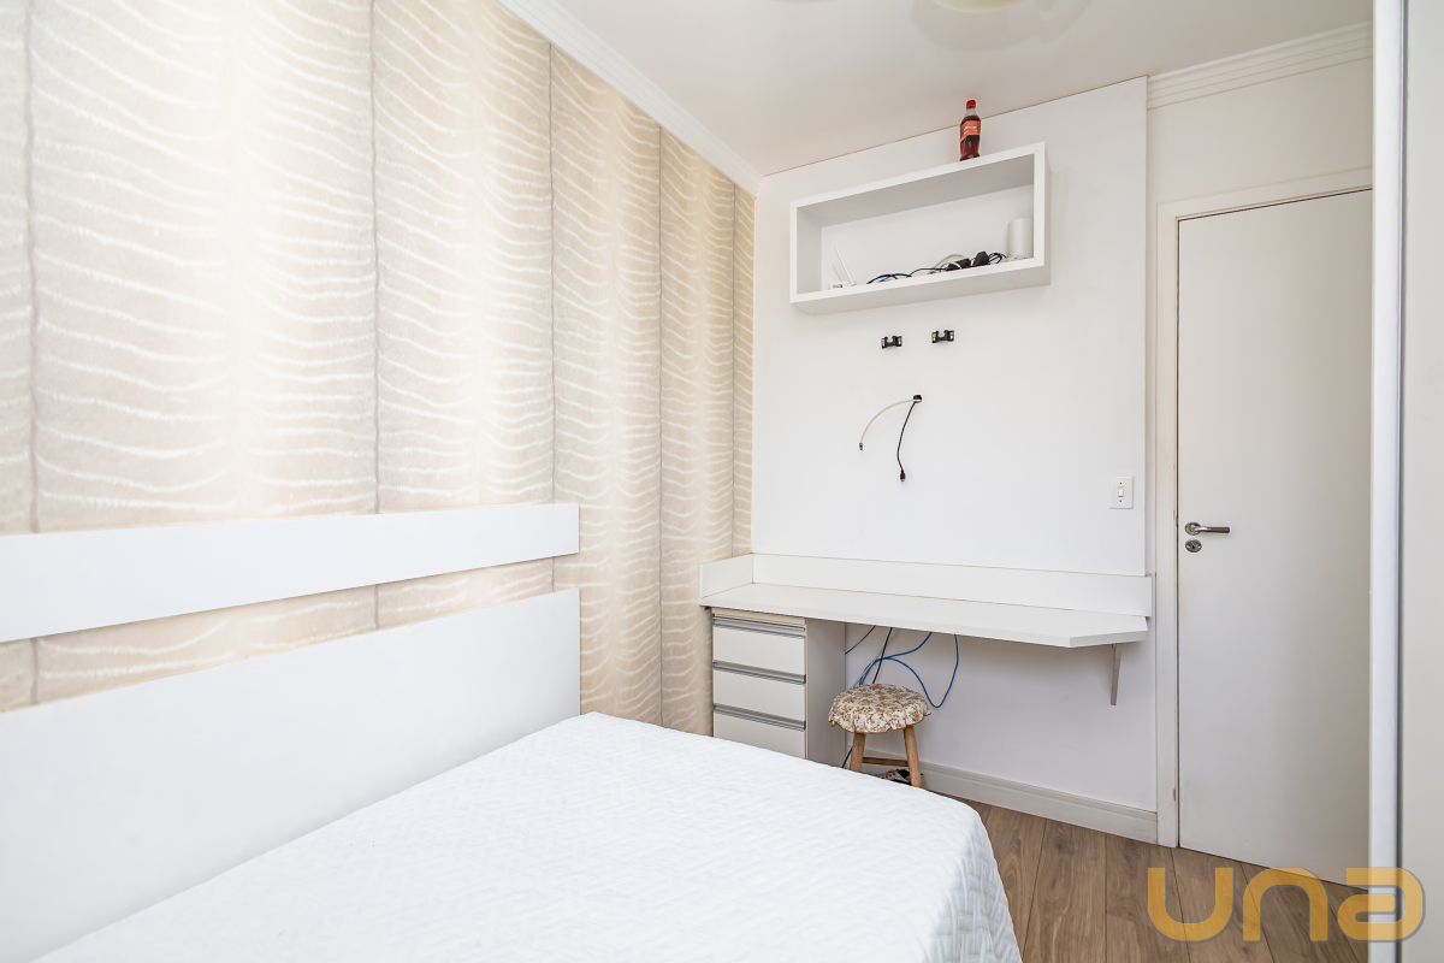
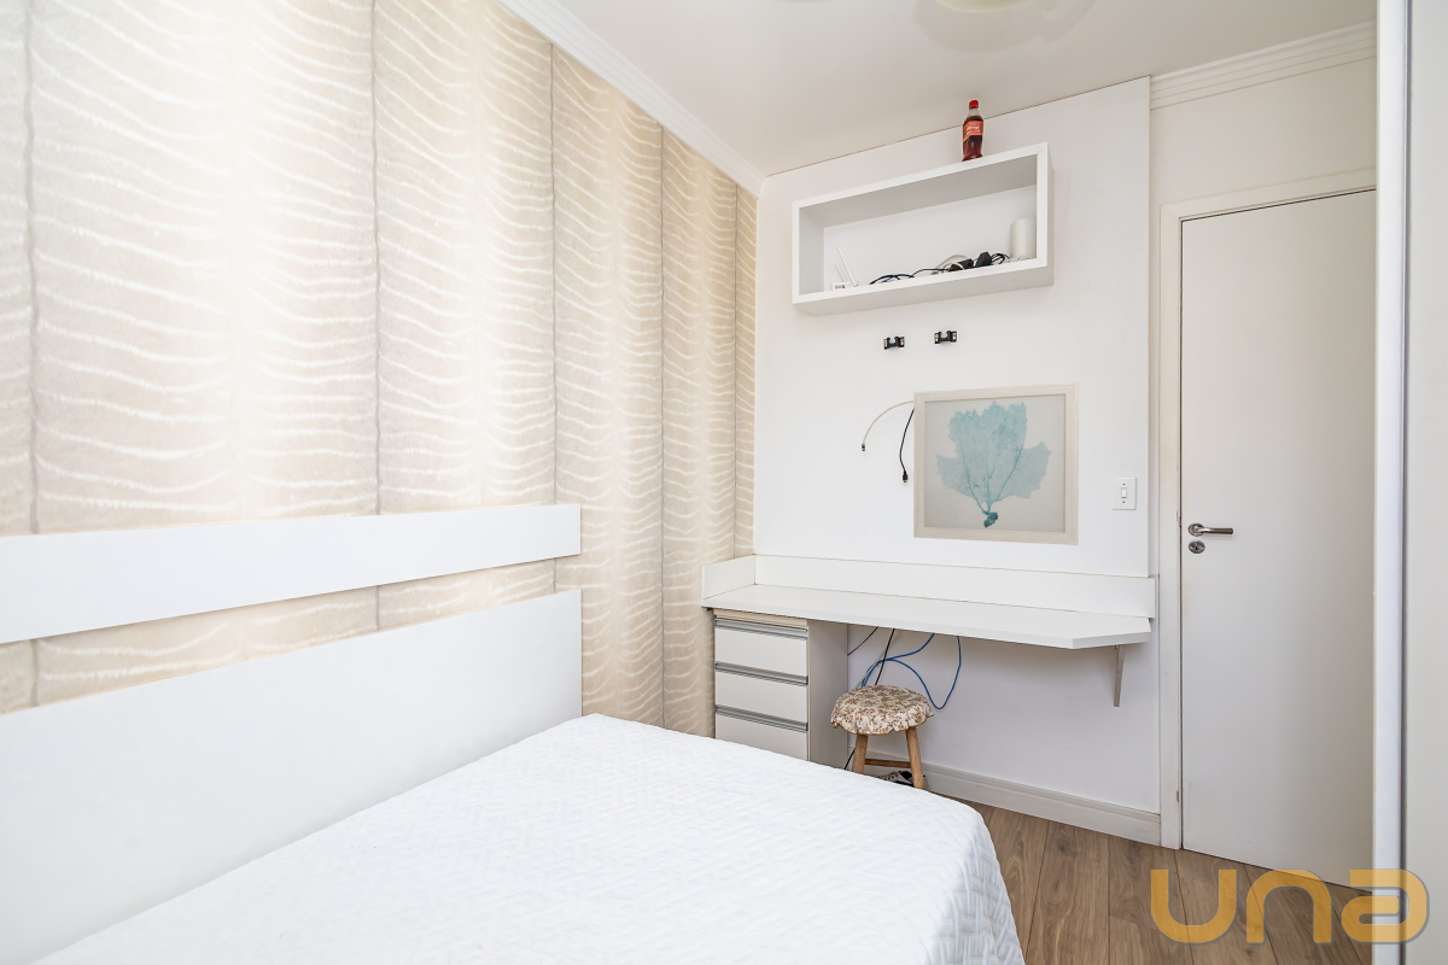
+ wall art (991, 463)
